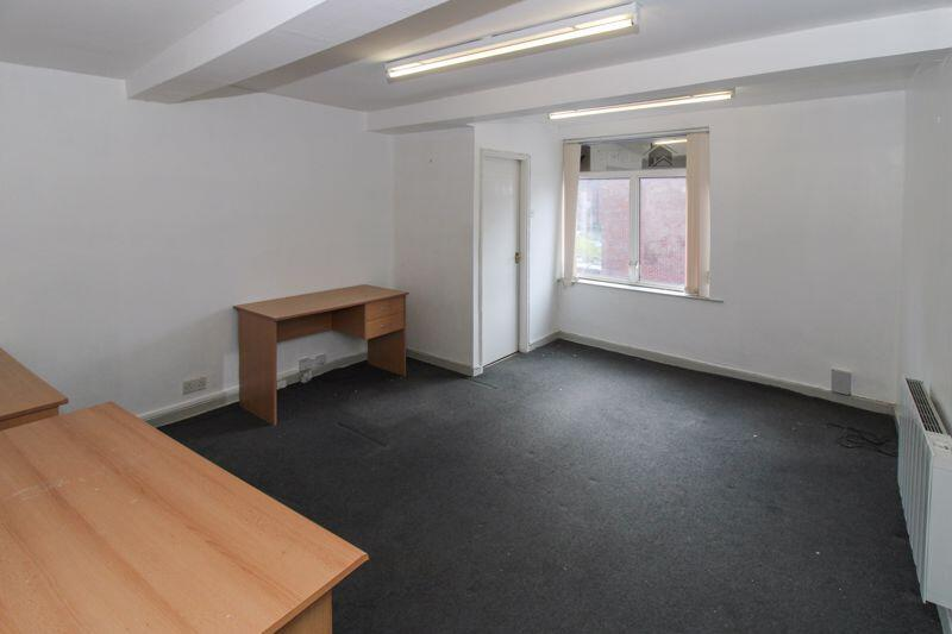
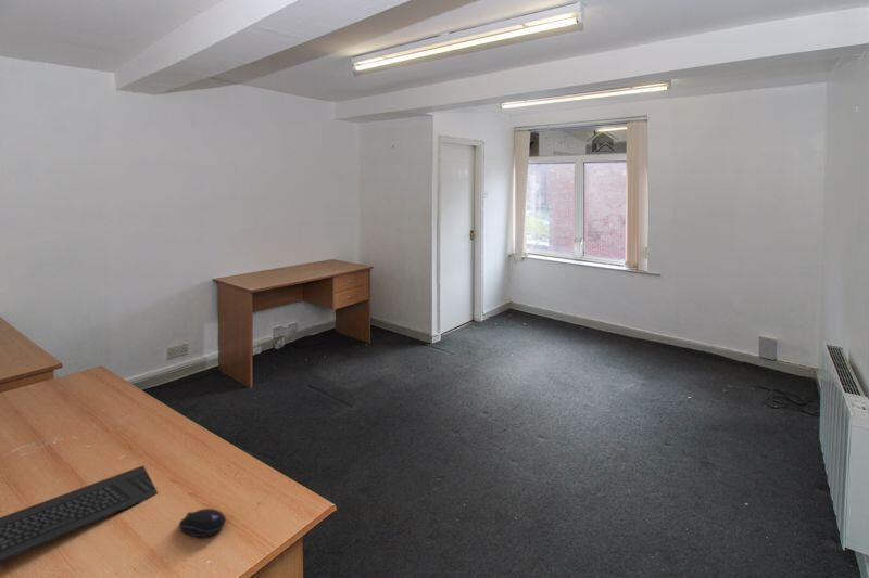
+ computer mouse (202, 519)
+ keyboard (87, 504)
